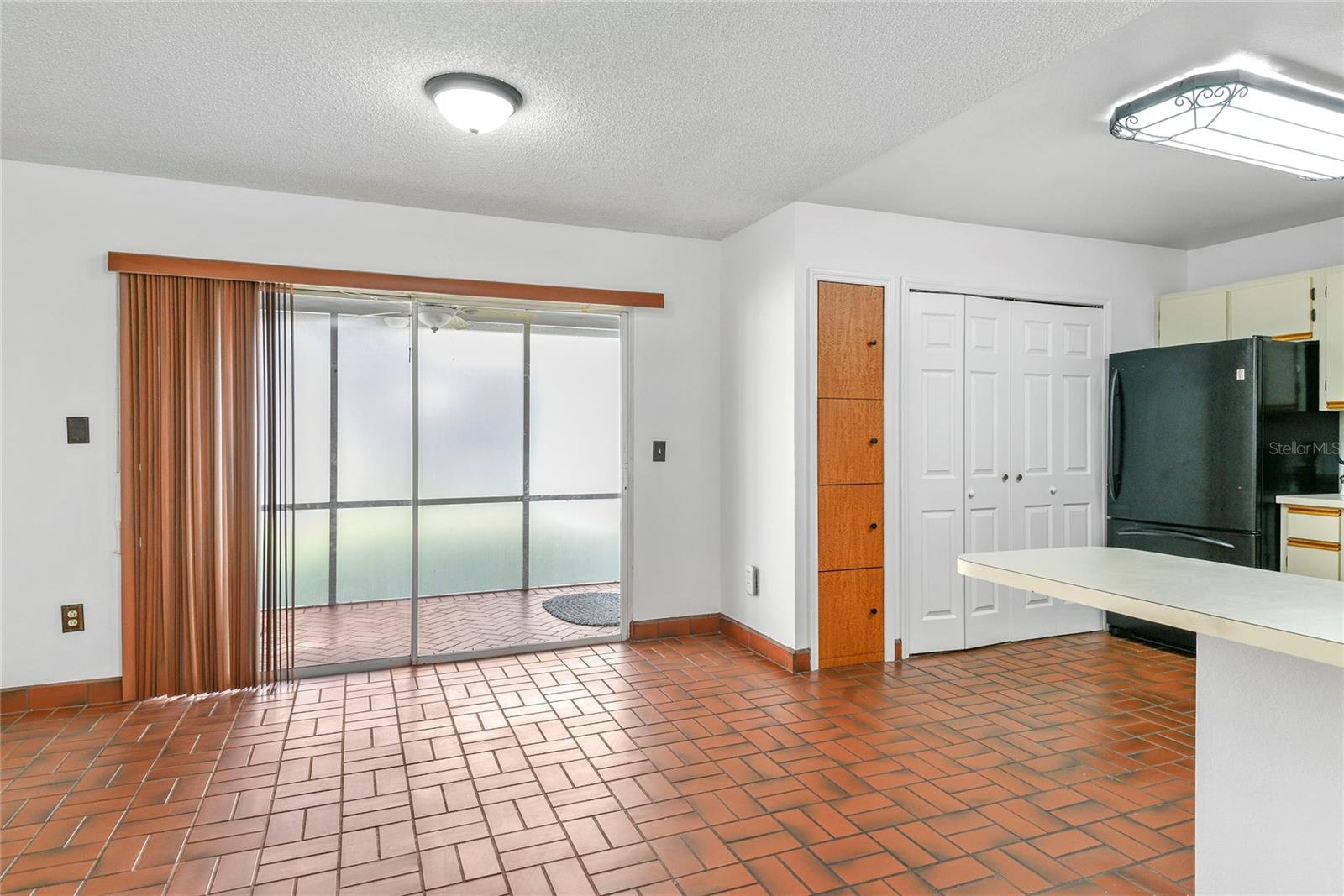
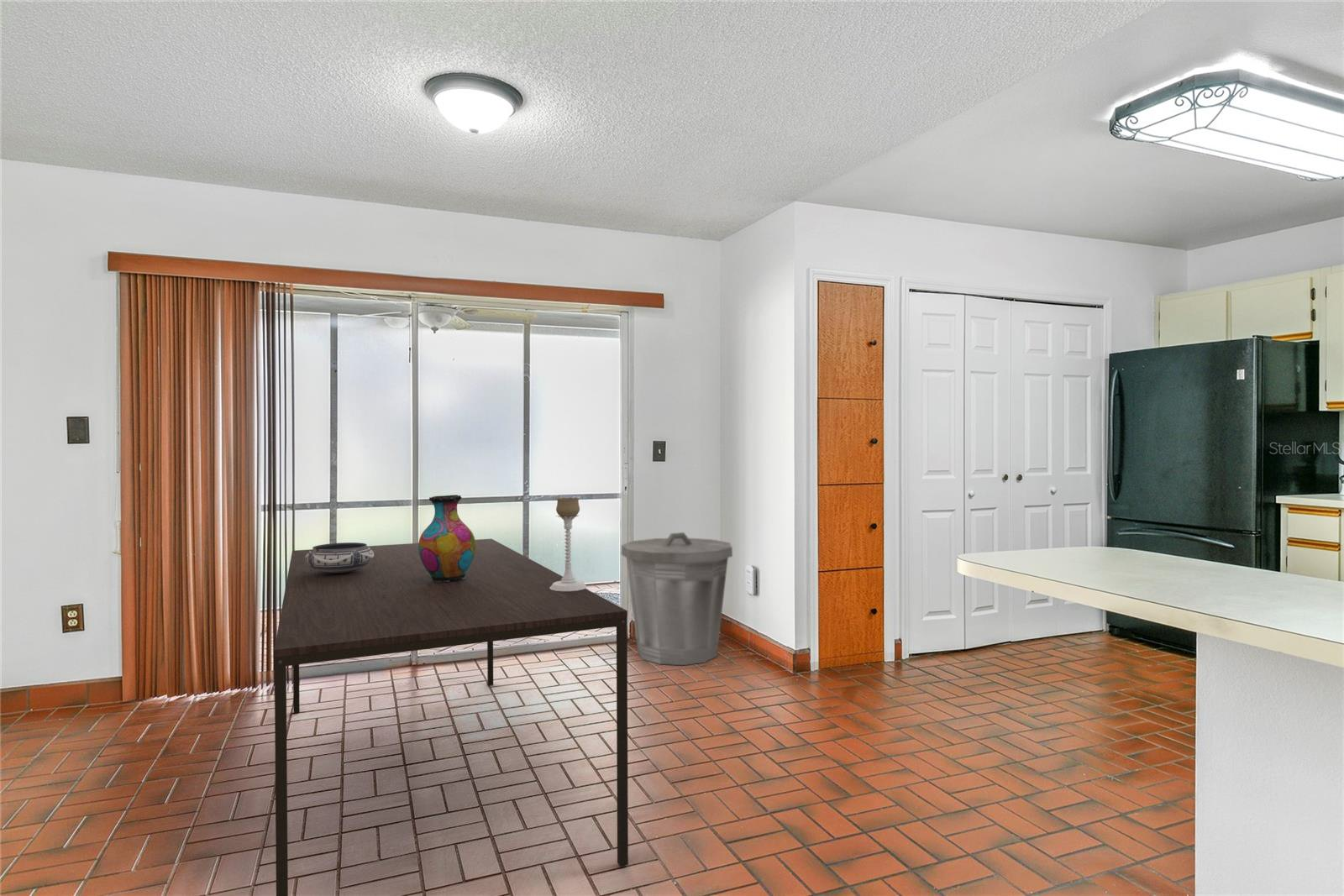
+ vase (447, 537)
+ dining table (417, 650)
+ candle holder (568, 542)
+ bowl (339, 558)
+ trash can (677, 593)
